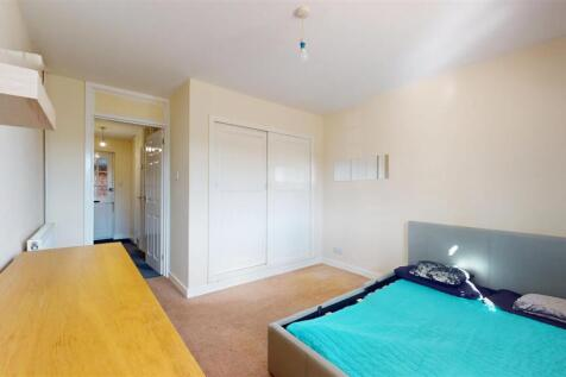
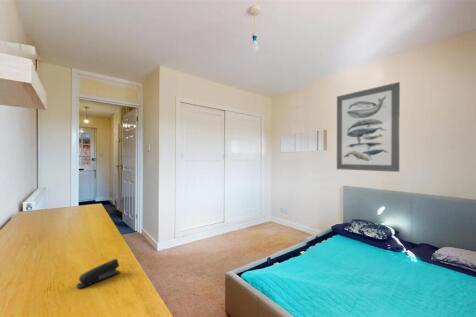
+ stapler (99, 271)
+ wall art (364, 130)
